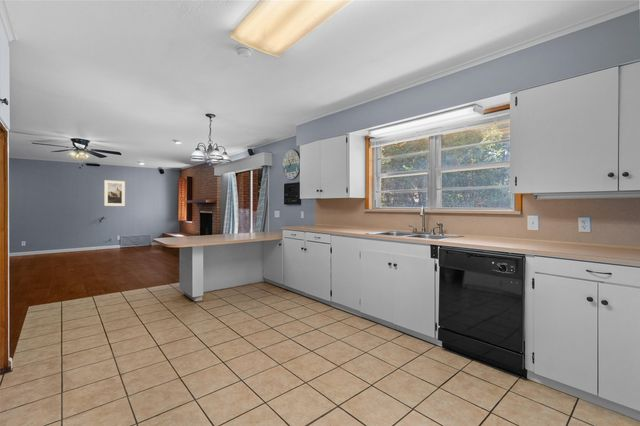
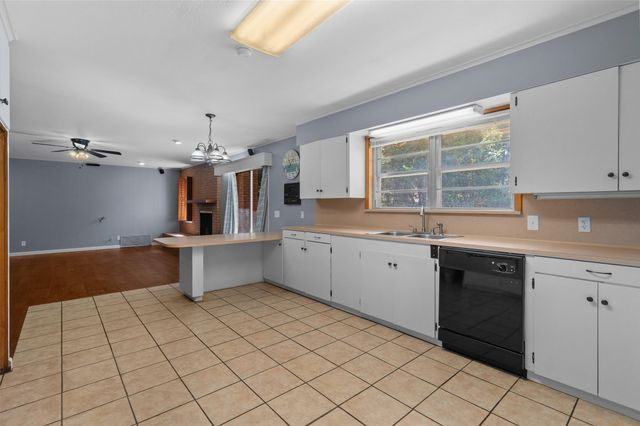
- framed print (114, 193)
